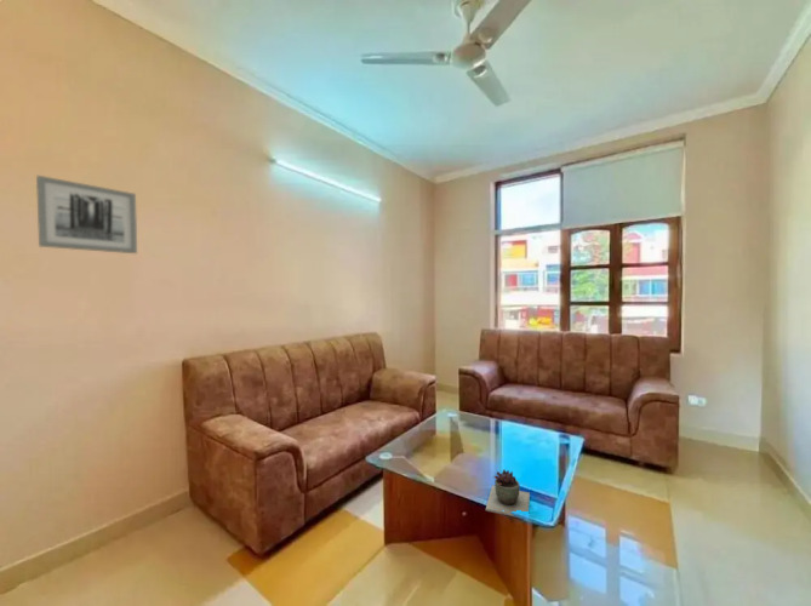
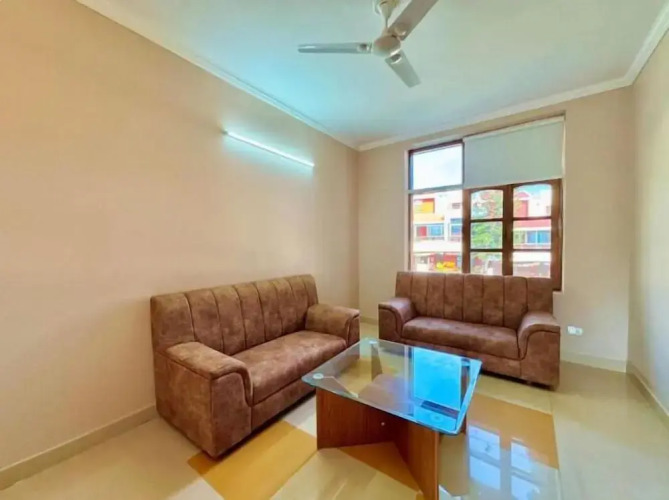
- succulent plant (508, 486)
- wall art (91, 217)
